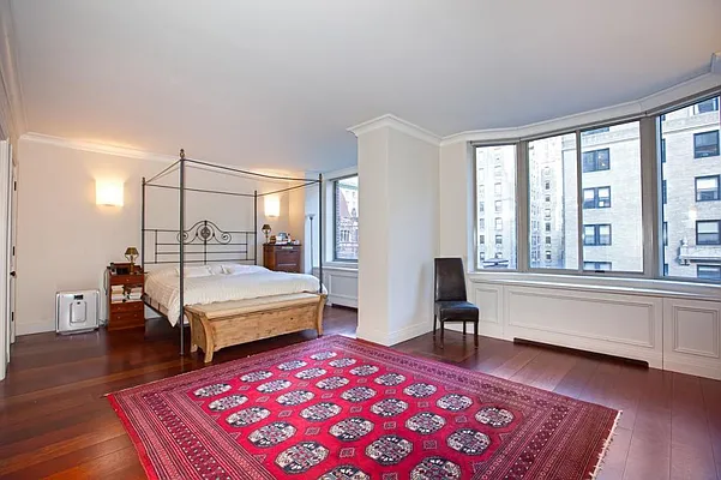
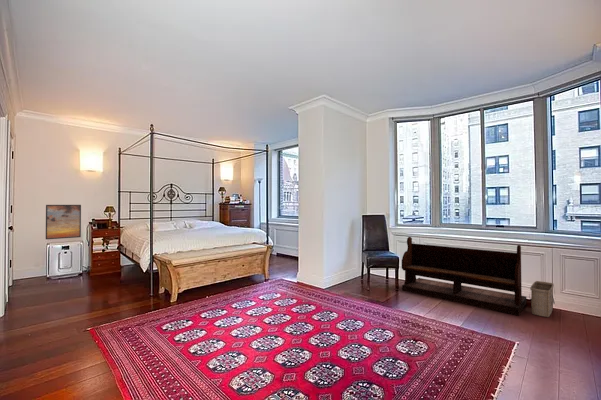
+ bench (459, 268)
+ basket (542, 298)
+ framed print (63, 221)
